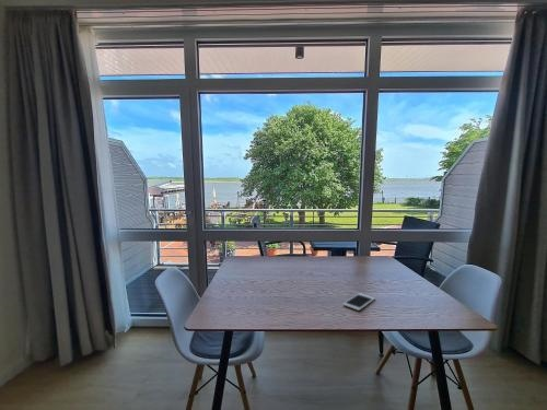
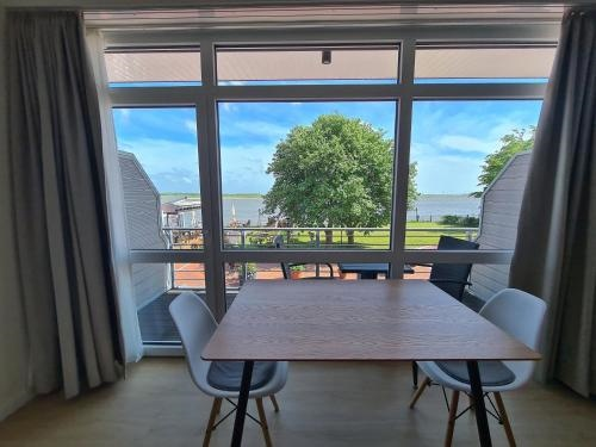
- cell phone (359, 301)
